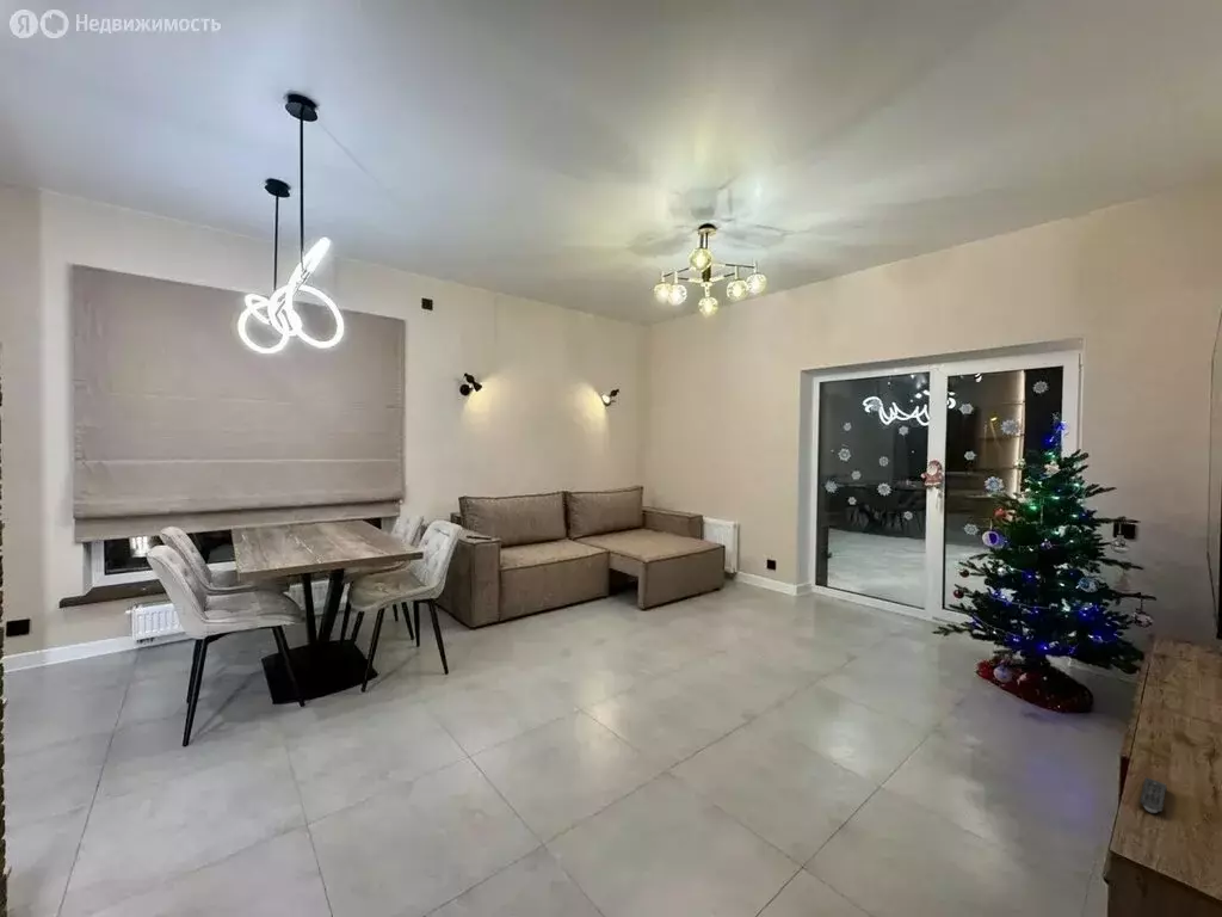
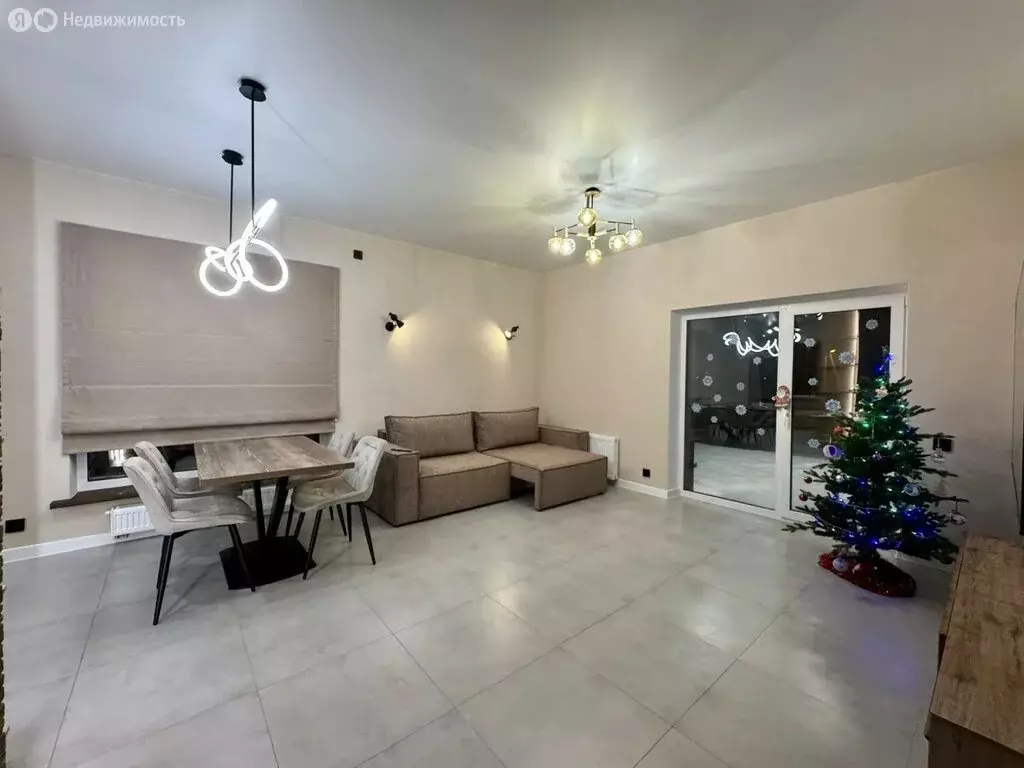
- remote control (1153, 795)
